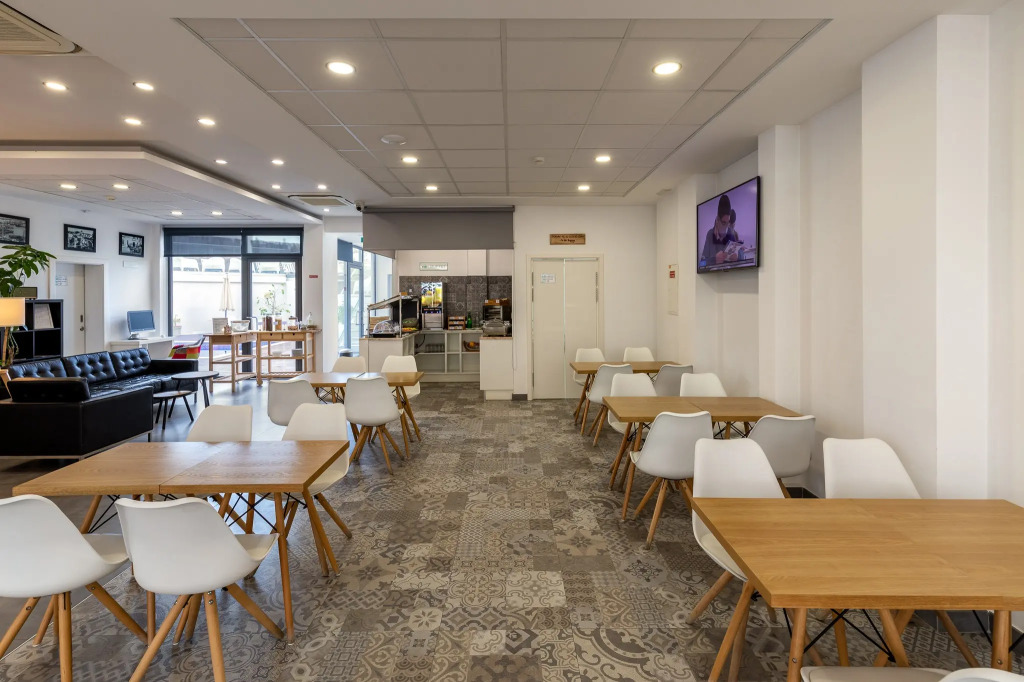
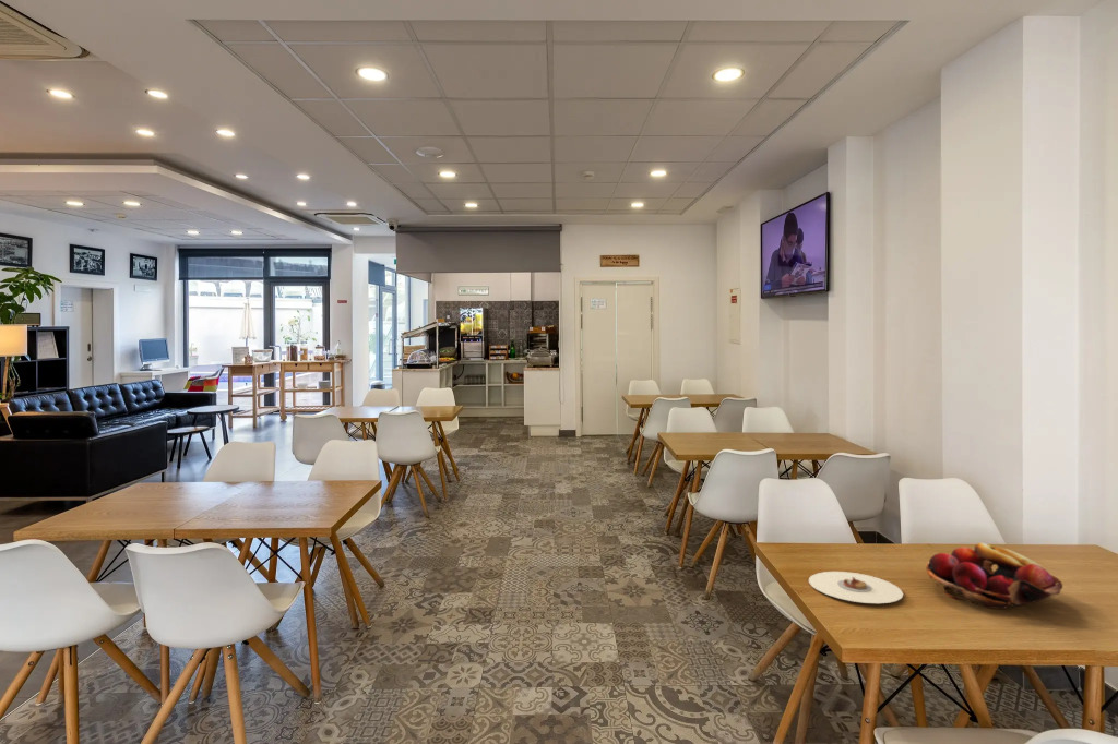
+ fruit basket (990, 572)
+ plate (854, 583)
